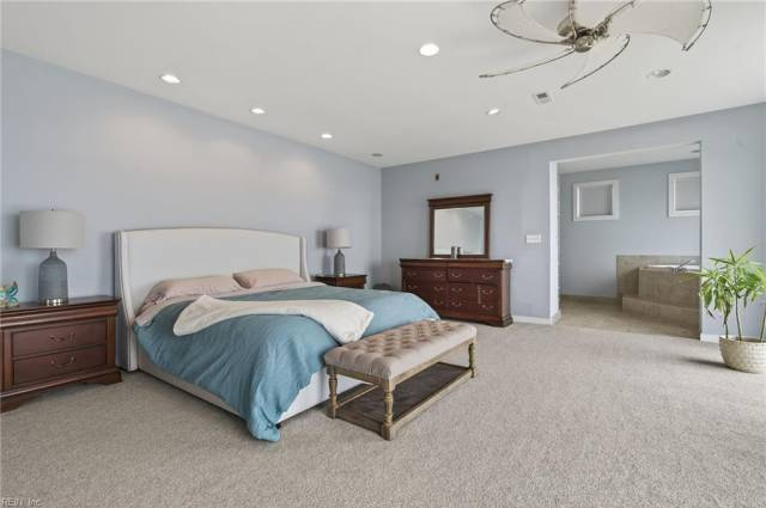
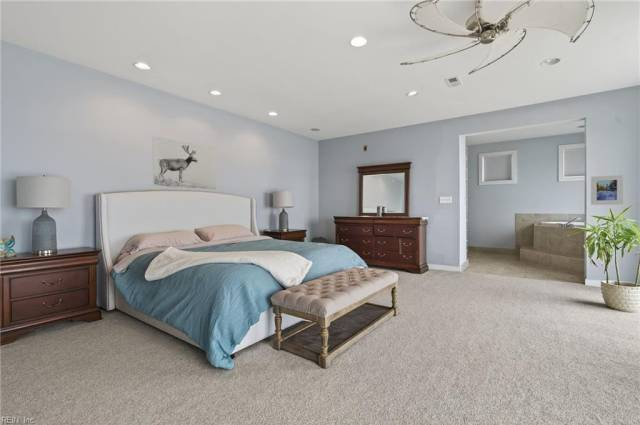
+ wall art (187, 165)
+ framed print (606, 190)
